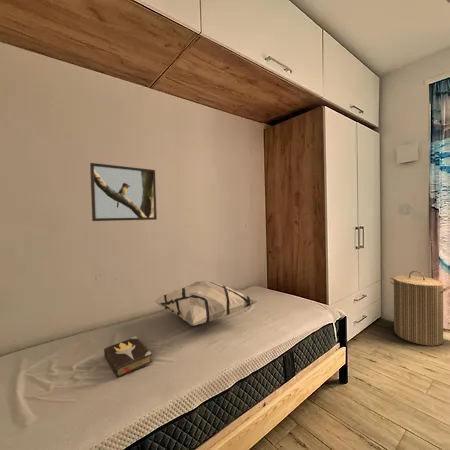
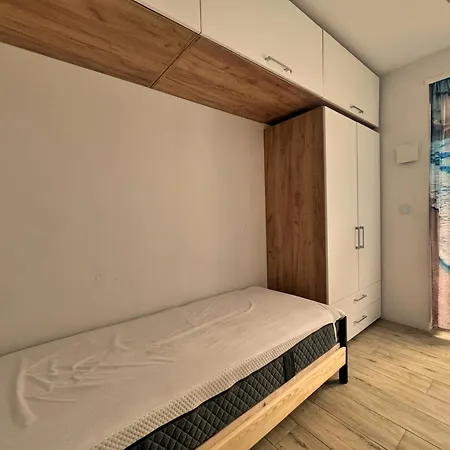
- laundry hamper (417, 303)
- decorative pillow (205, 301)
- hardback book (127, 354)
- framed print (126, 193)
